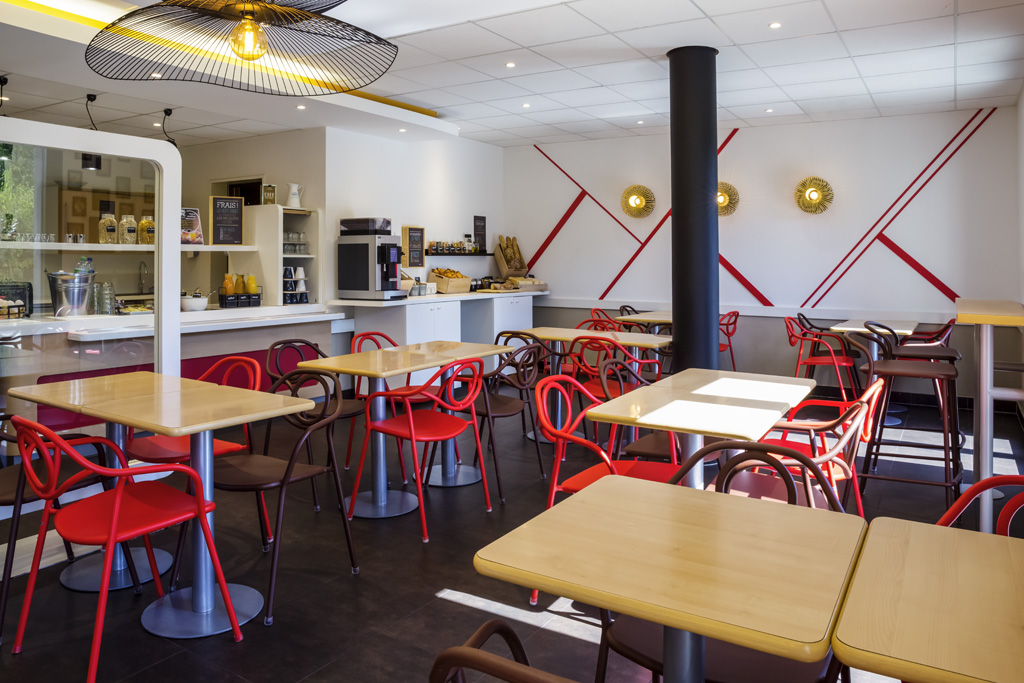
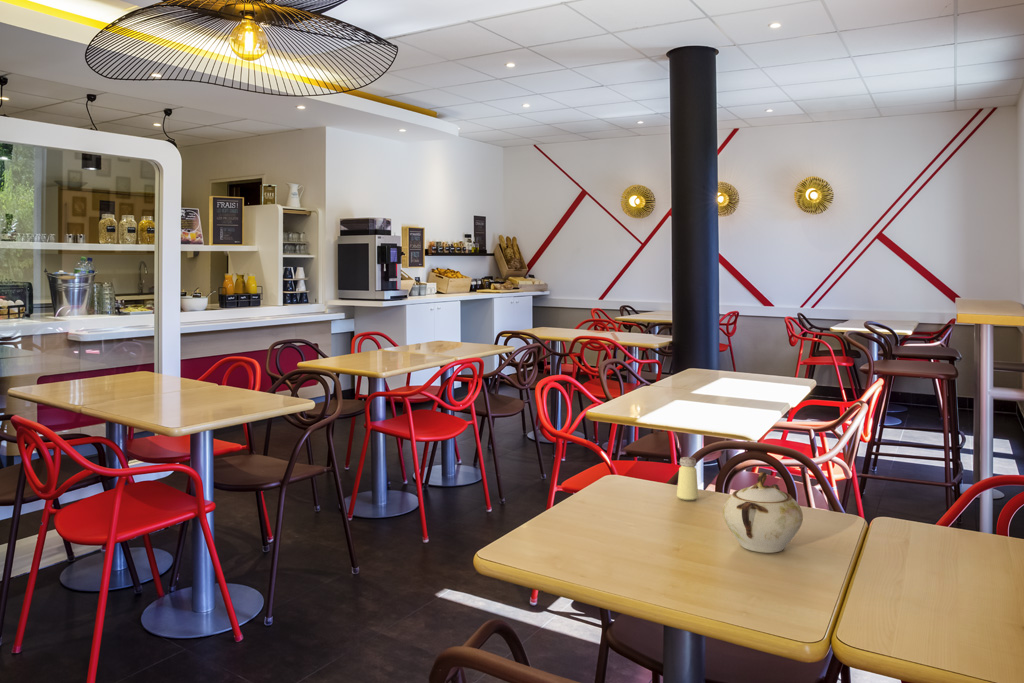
+ sugar bowl (762, 508)
+ saltshaker (687, 477)
